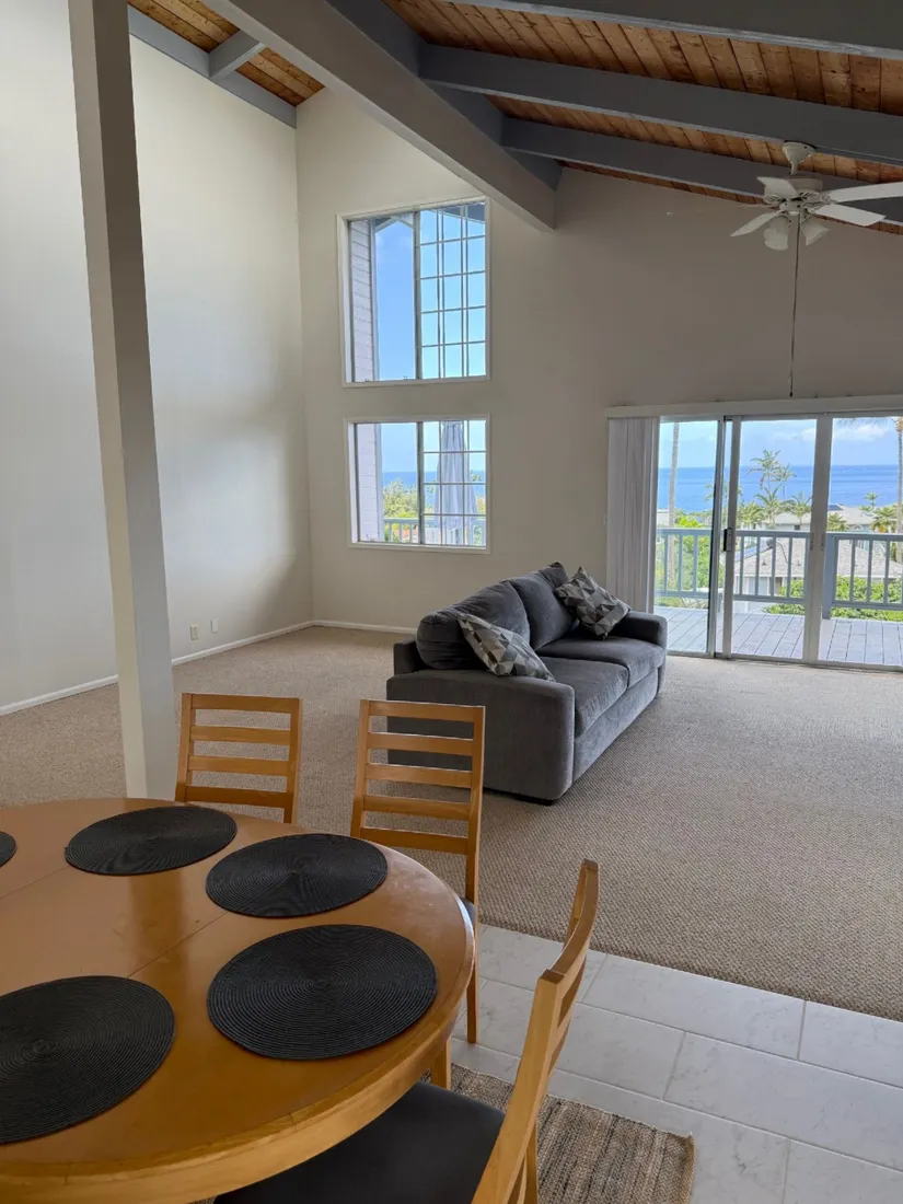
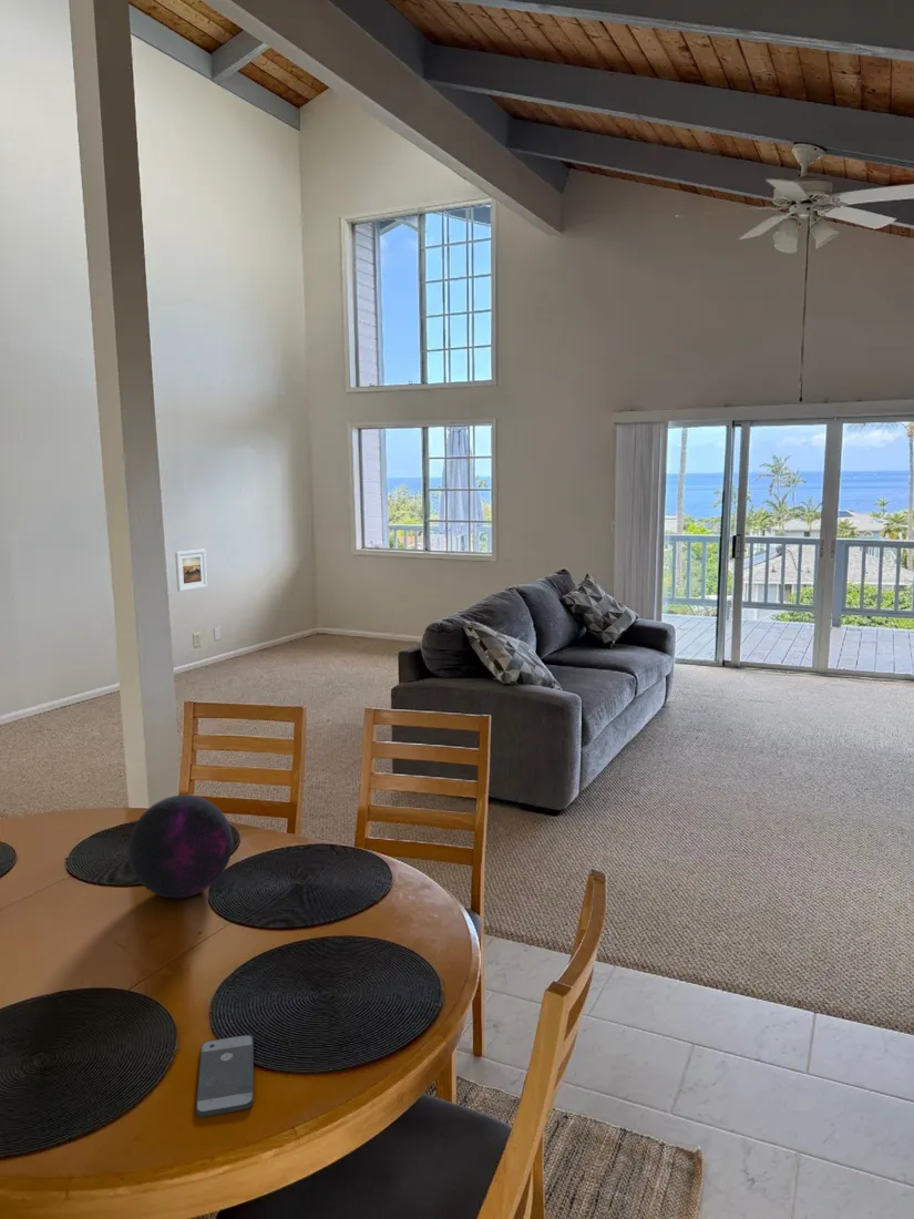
+ decorative orb (181, 846)
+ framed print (191, 570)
+ smartphone (226, 1073)
